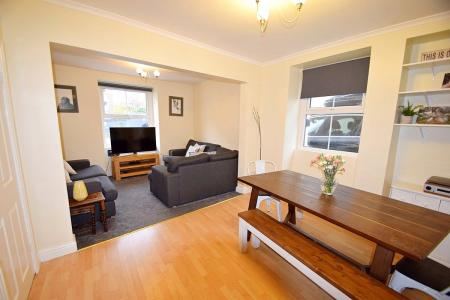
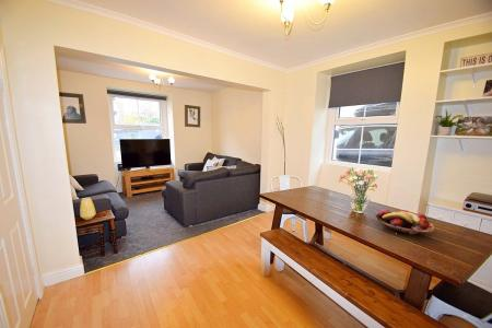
+ fruit basket (403, 220)
